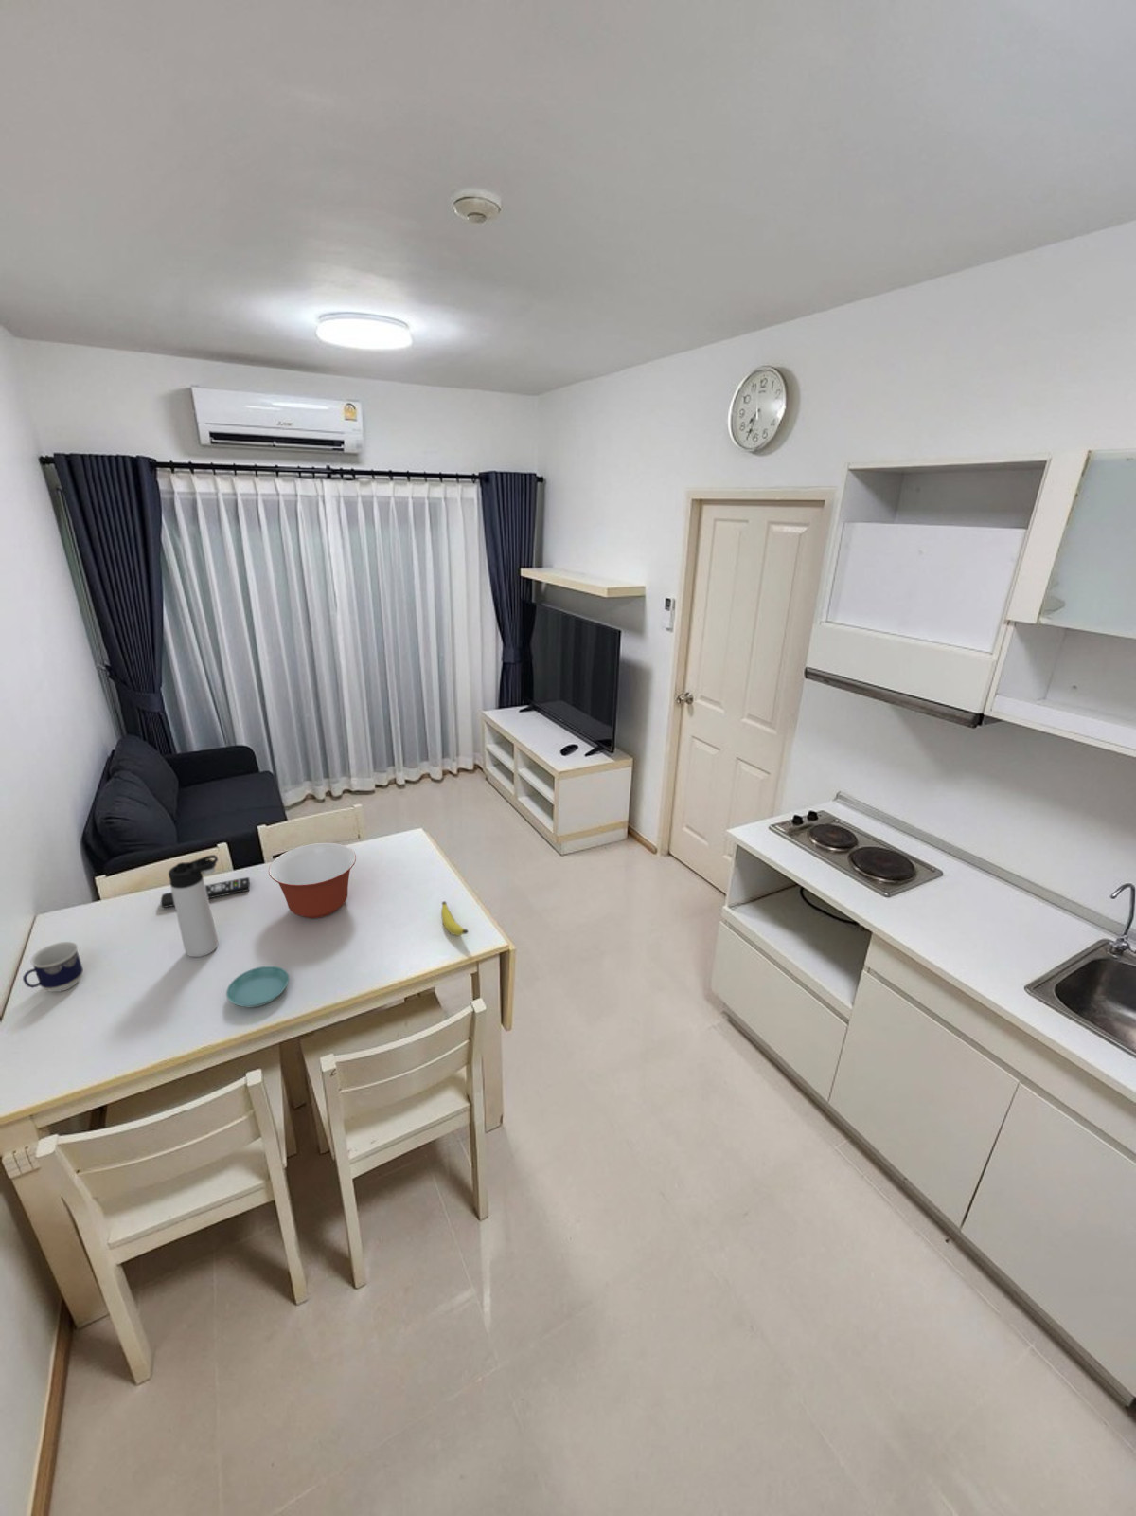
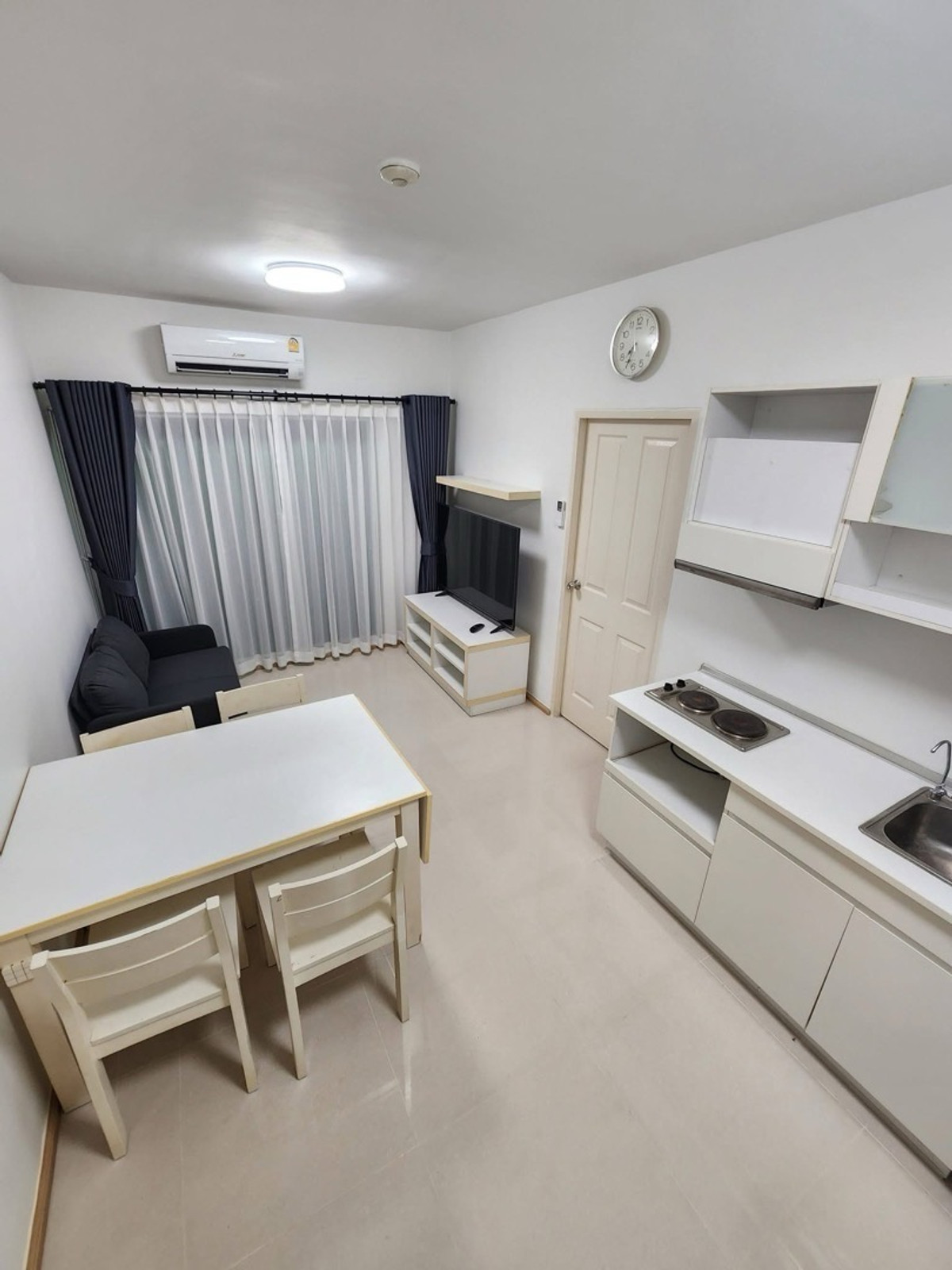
- mixing bowl (316, 885)
- cup (53, 972)
- saucer (259, 988)
- banana (451, 922)
- thermos bottle (200, 906)
- remote control (206, 892)
